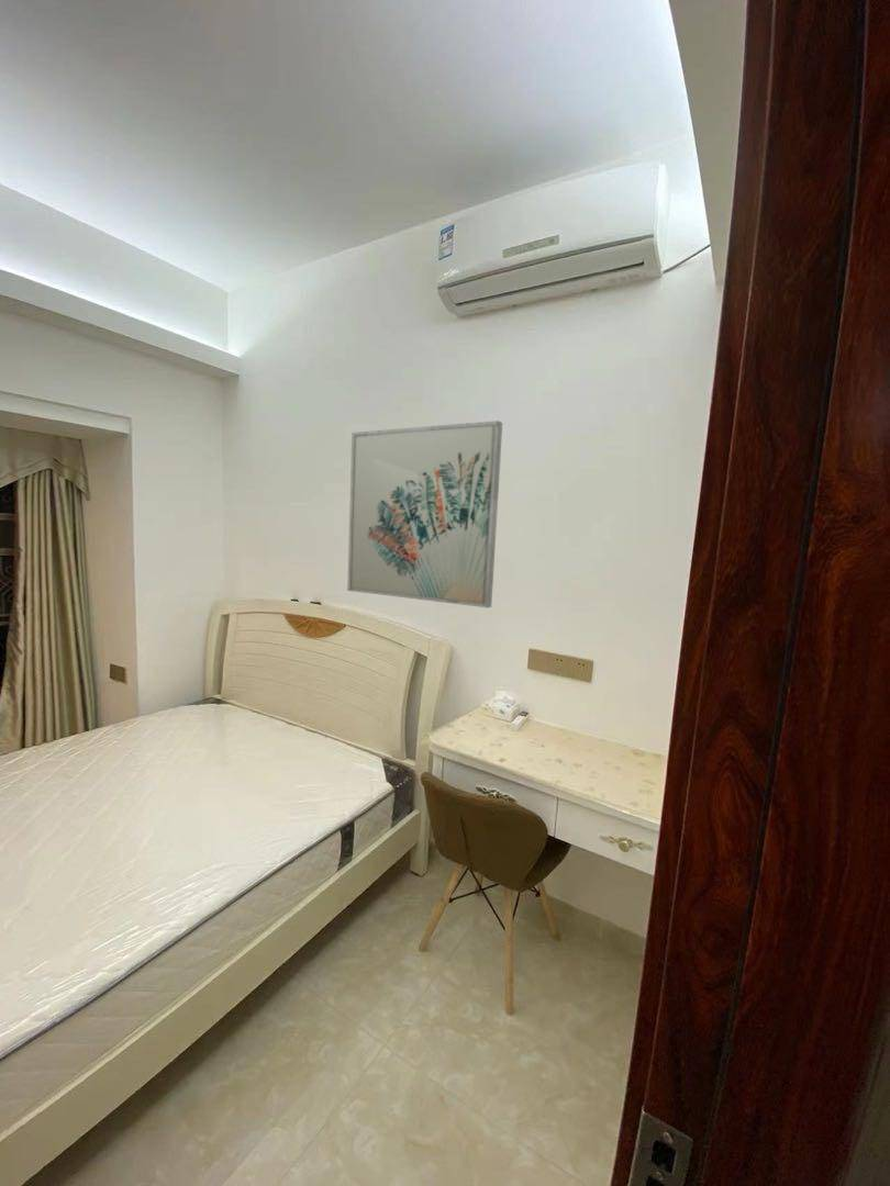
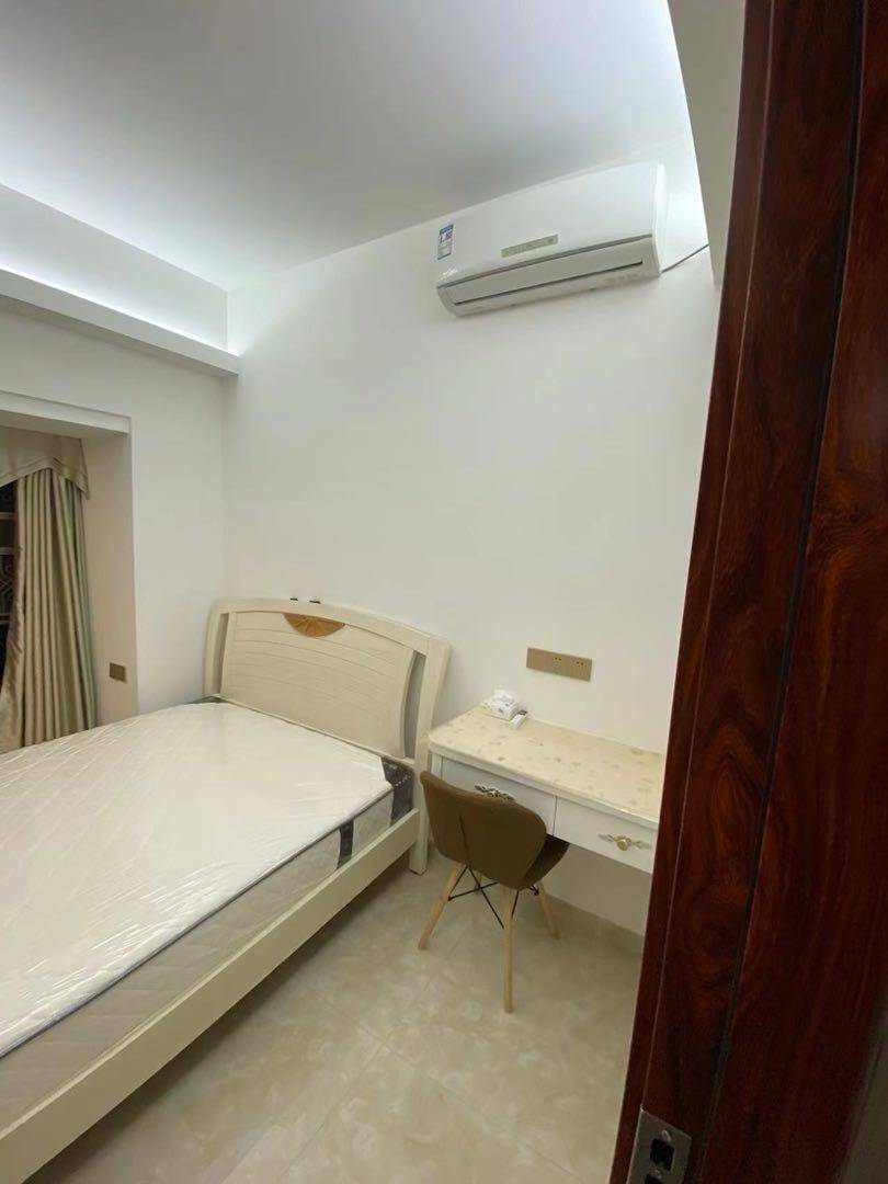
- wall art (418, 514)
